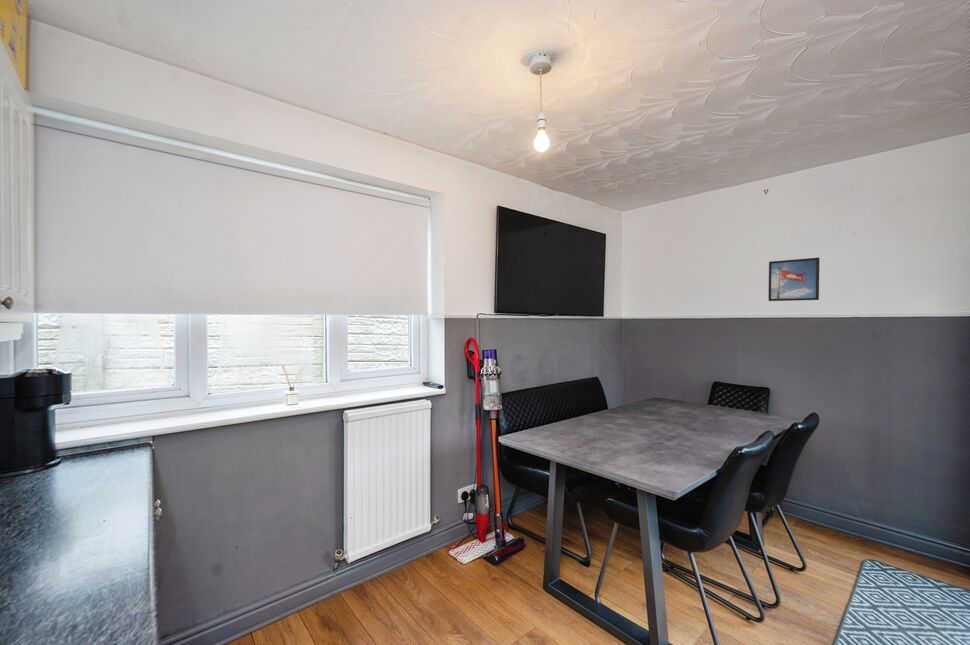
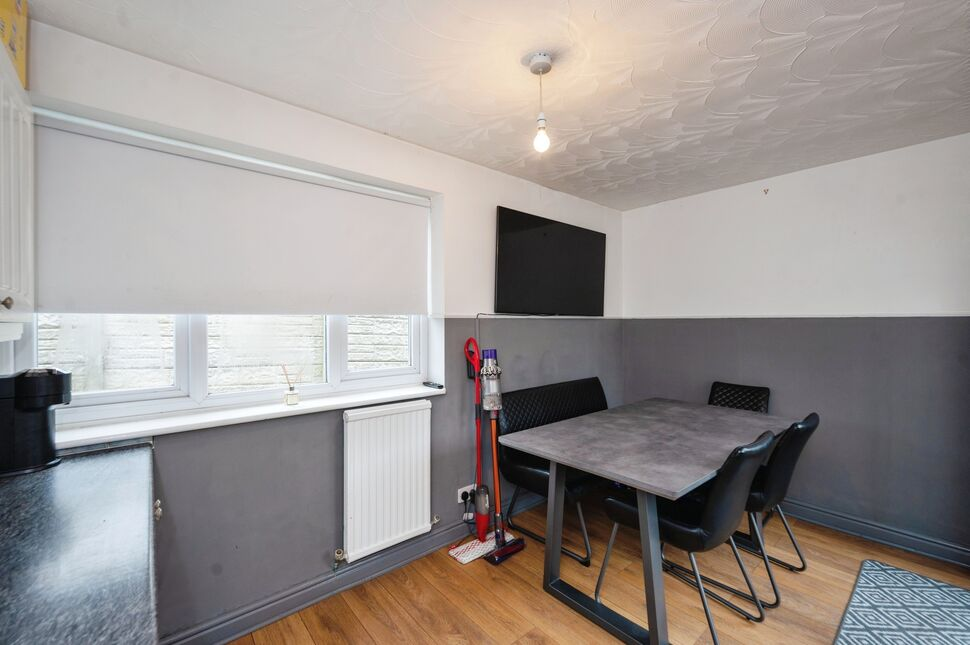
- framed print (793, 280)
